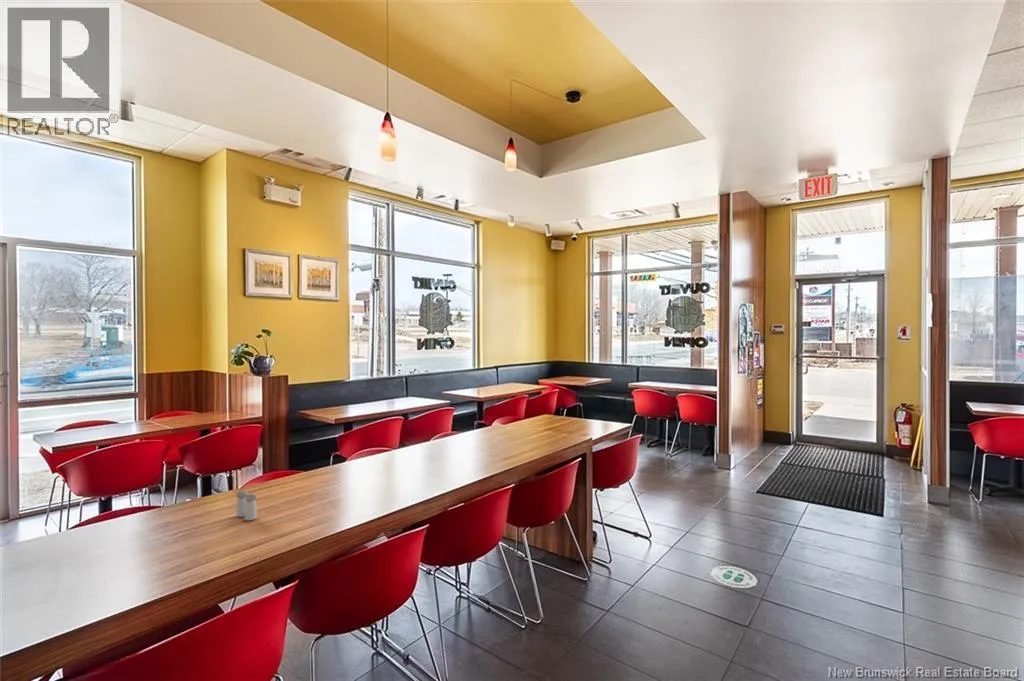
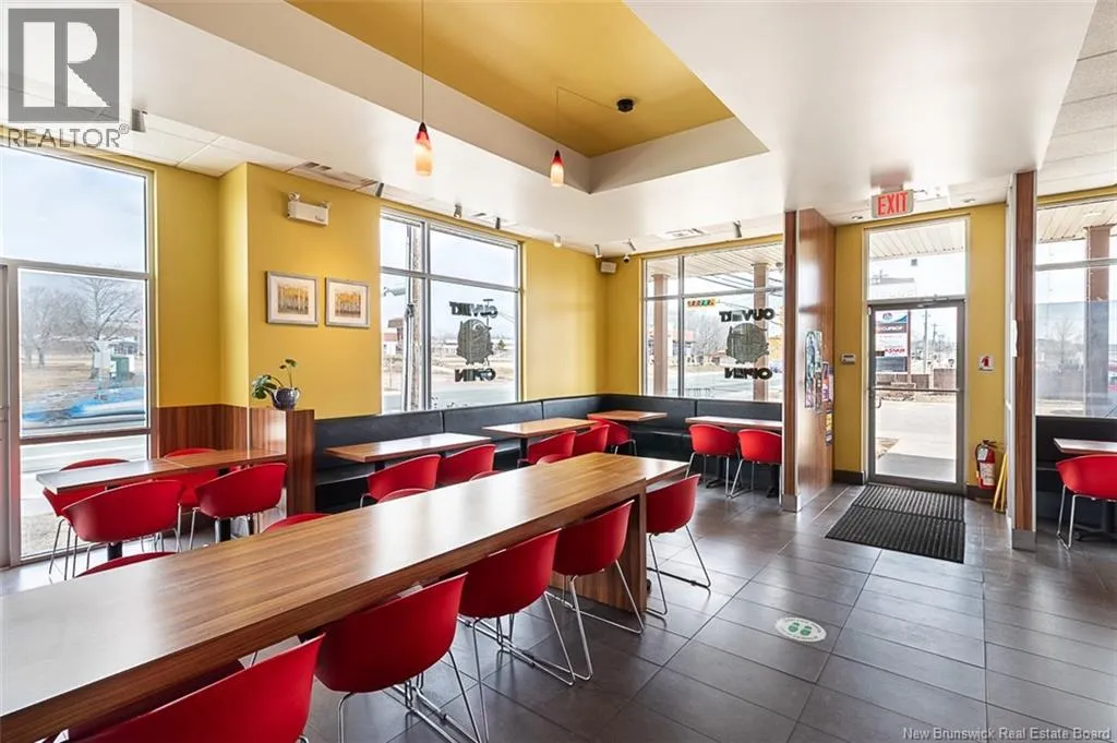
- salt and pepper shaker (246, 504)
